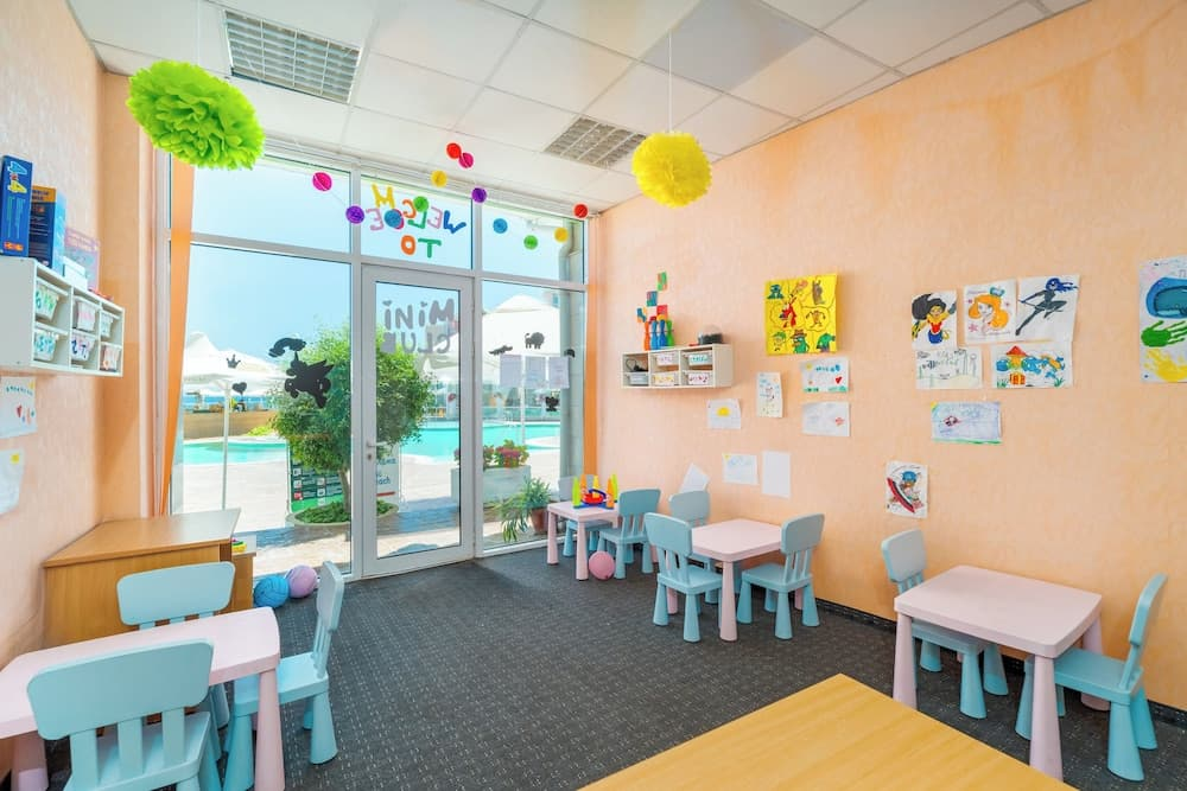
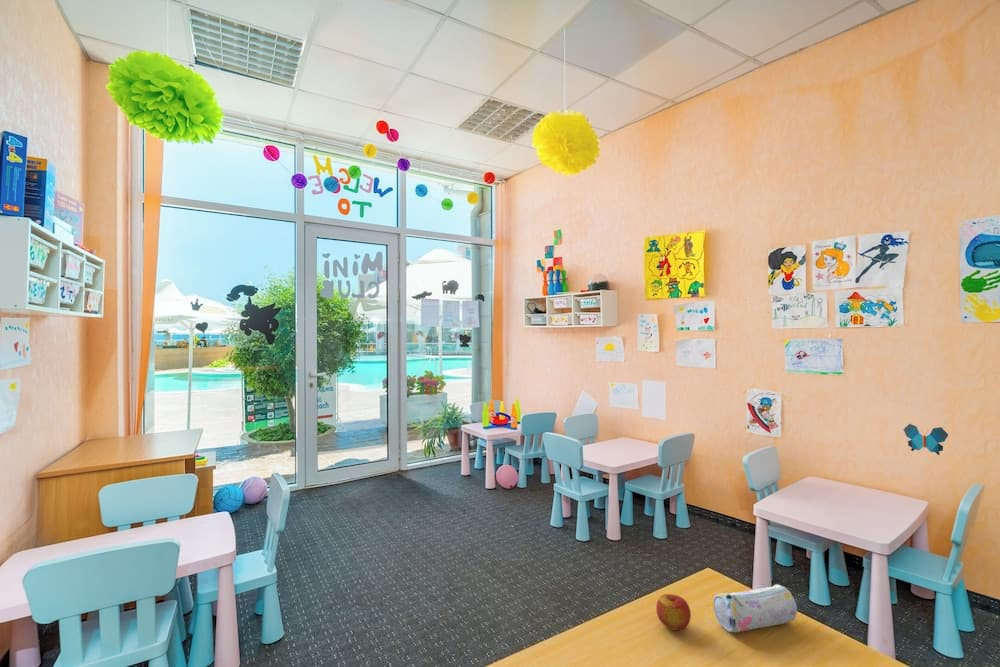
+ apple (673, 611)
+ decorative butterfly (924, 439)
+ pencil case (754, 606)
